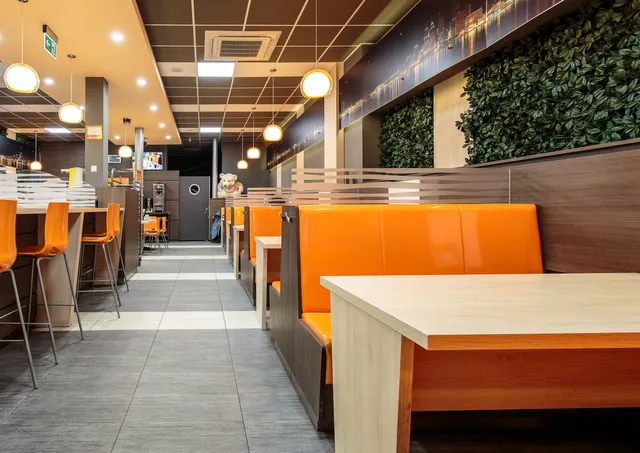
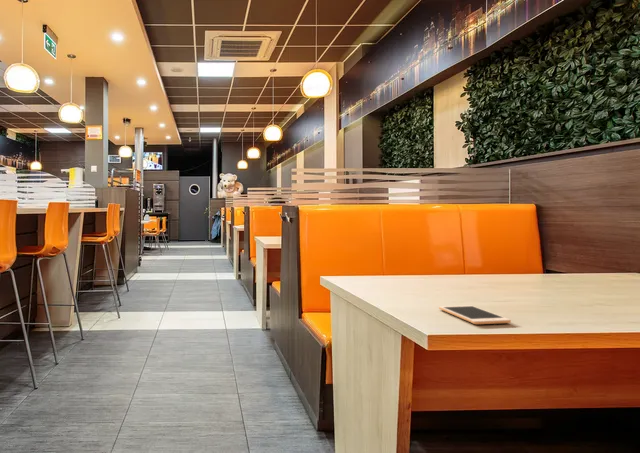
+ cell phone (472, 314)
